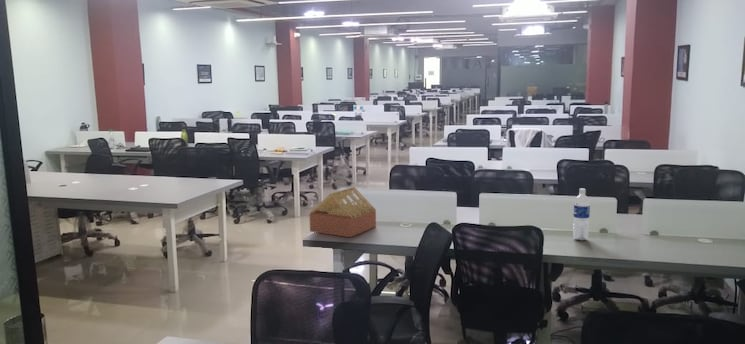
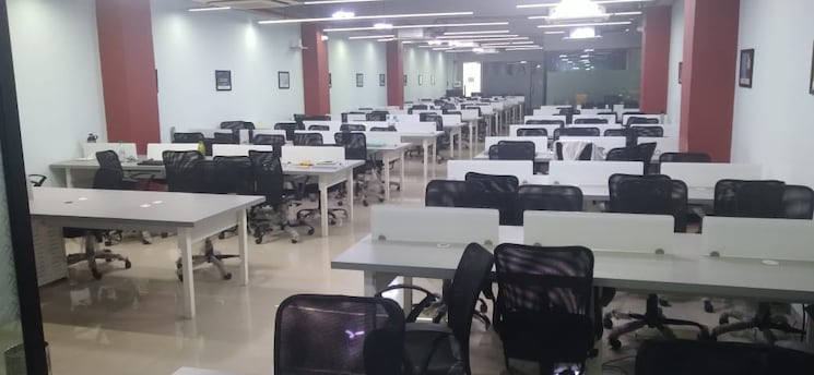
- architectural model (343, 209)
- water bottle (581, 214)
